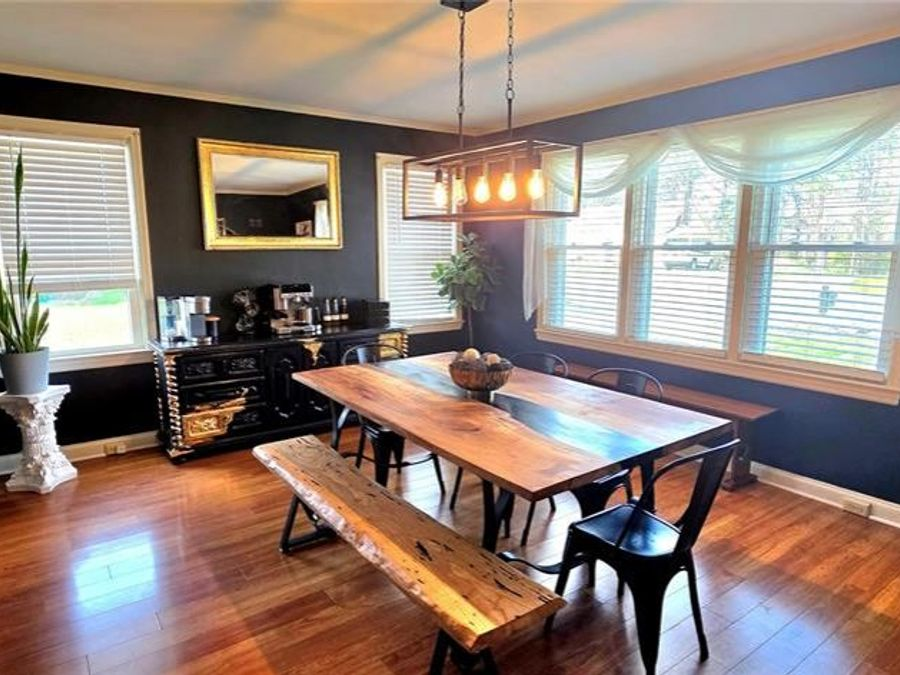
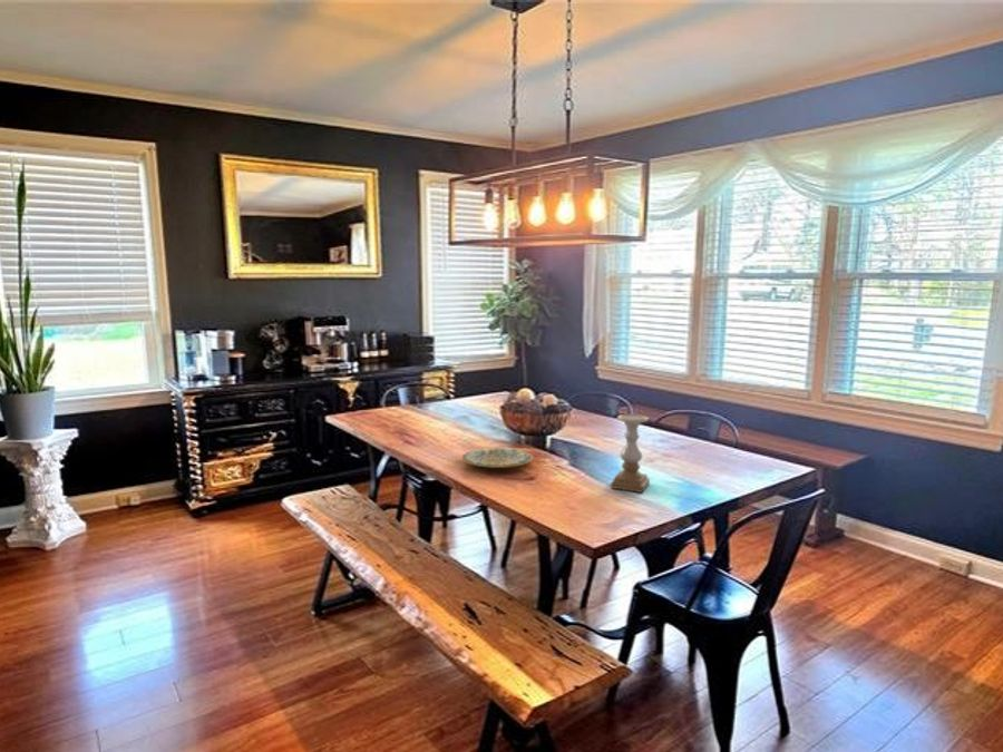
+ plate (497, 460)
+ candle holder (631, 451)
